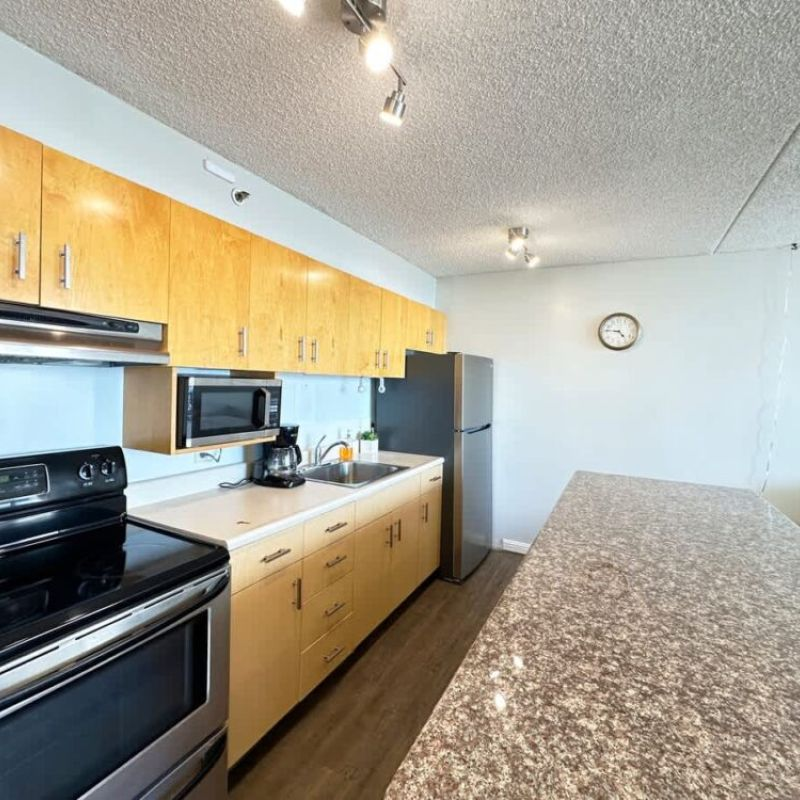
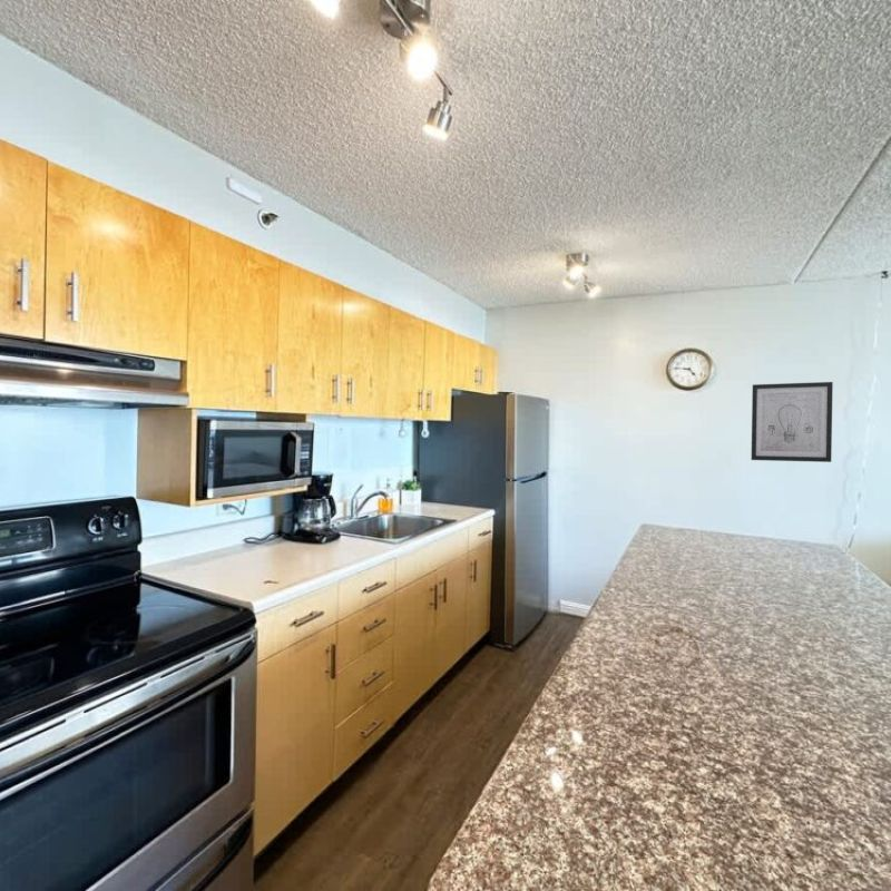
+ wall art (790, 422)
